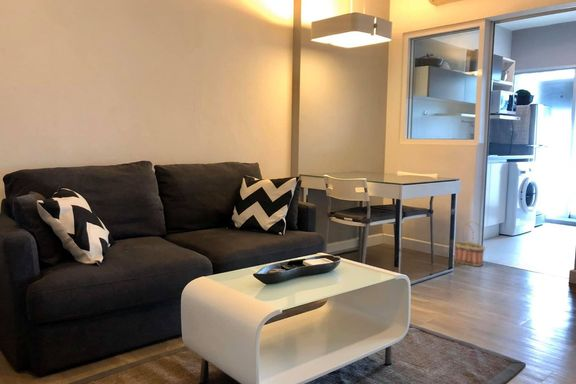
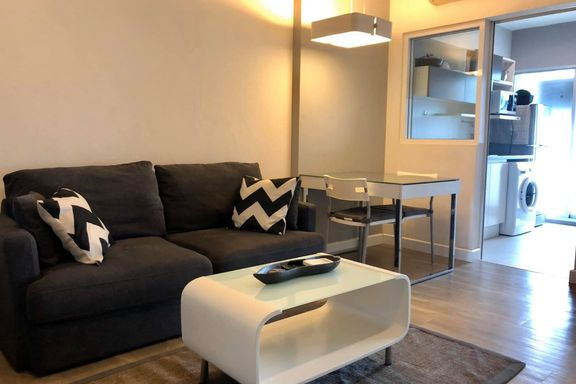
- basket (468, 242)
